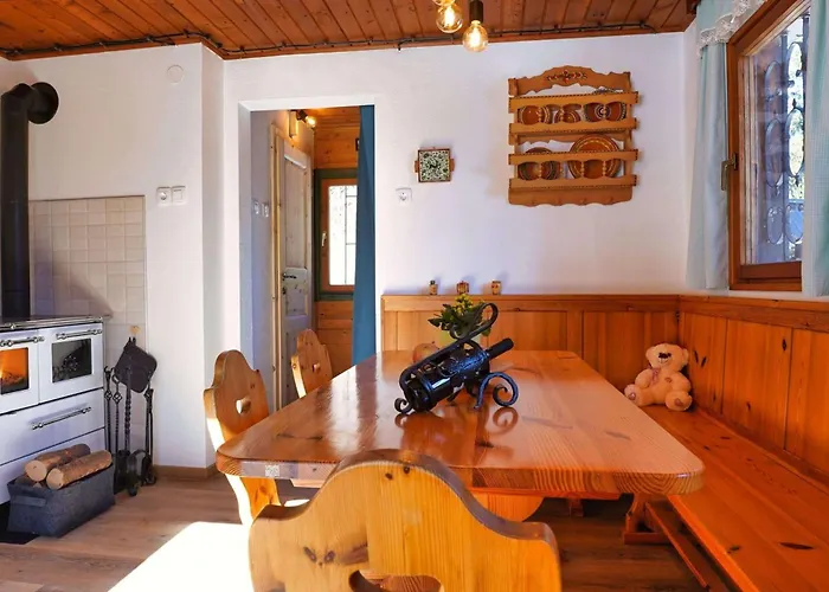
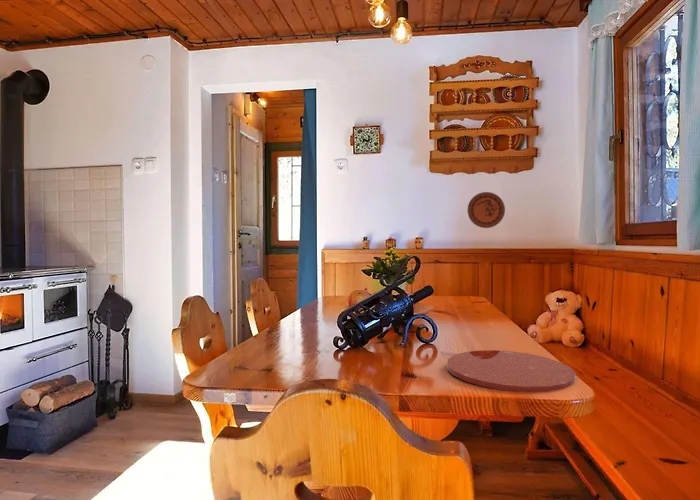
+ decorative plate (486, 210)
+ plate (508, 368)
